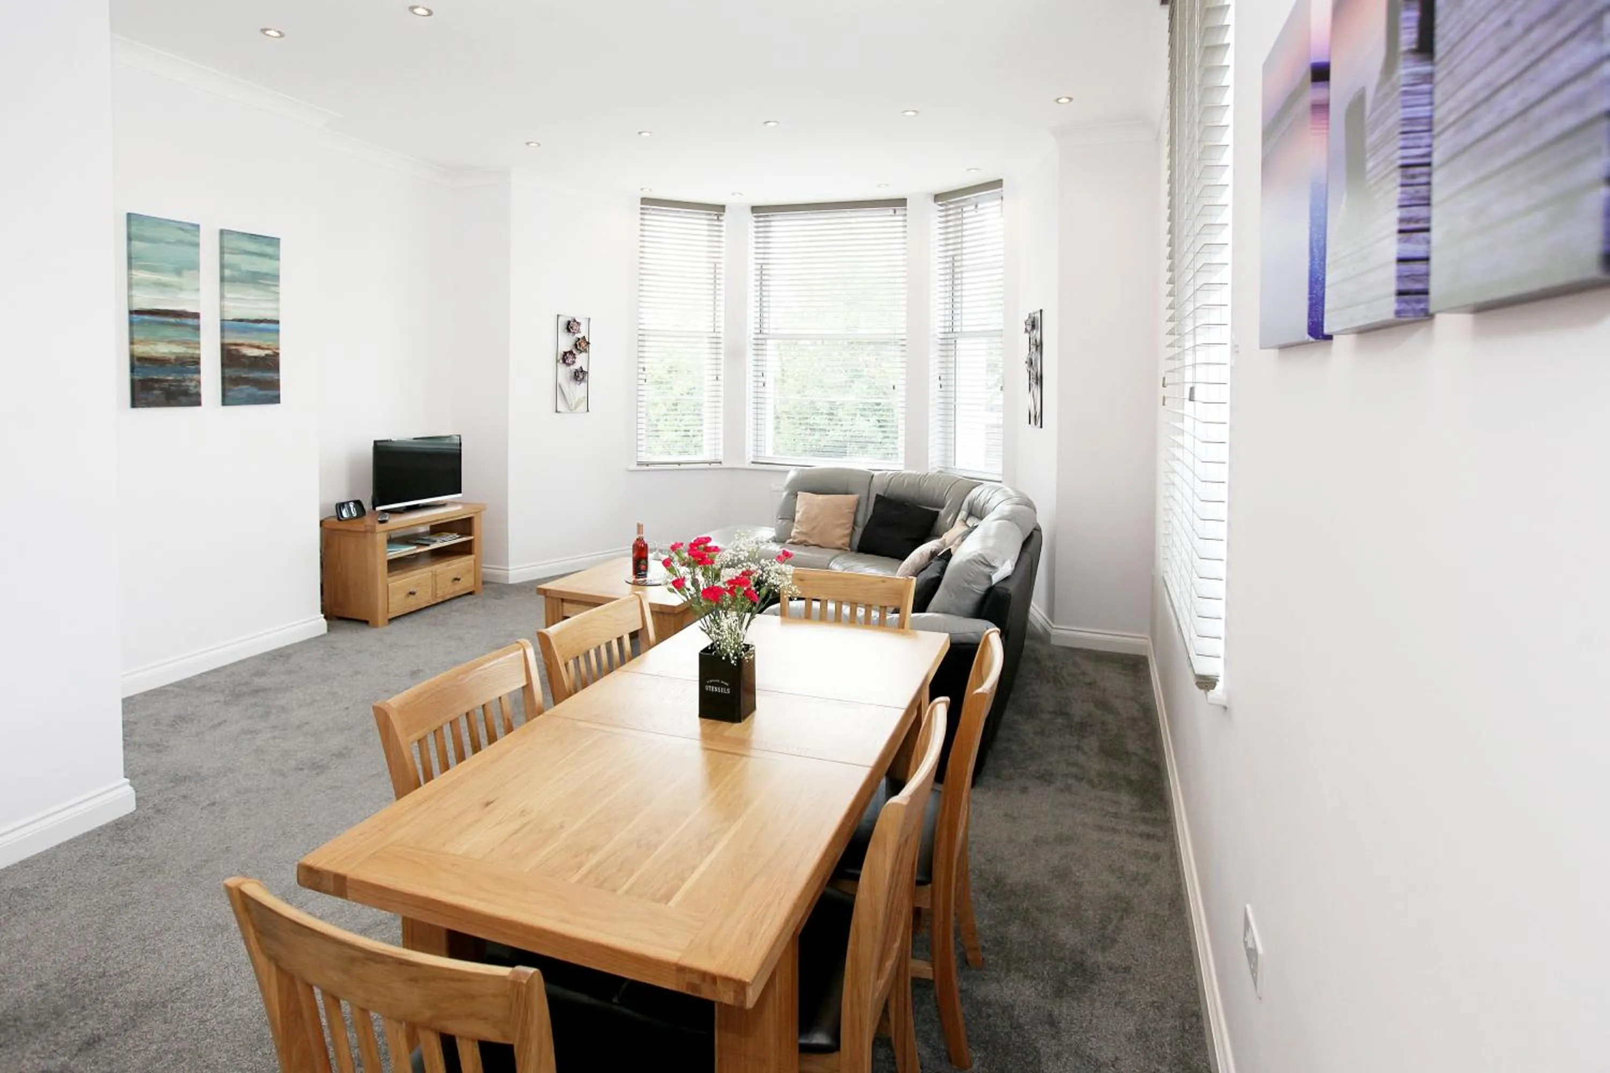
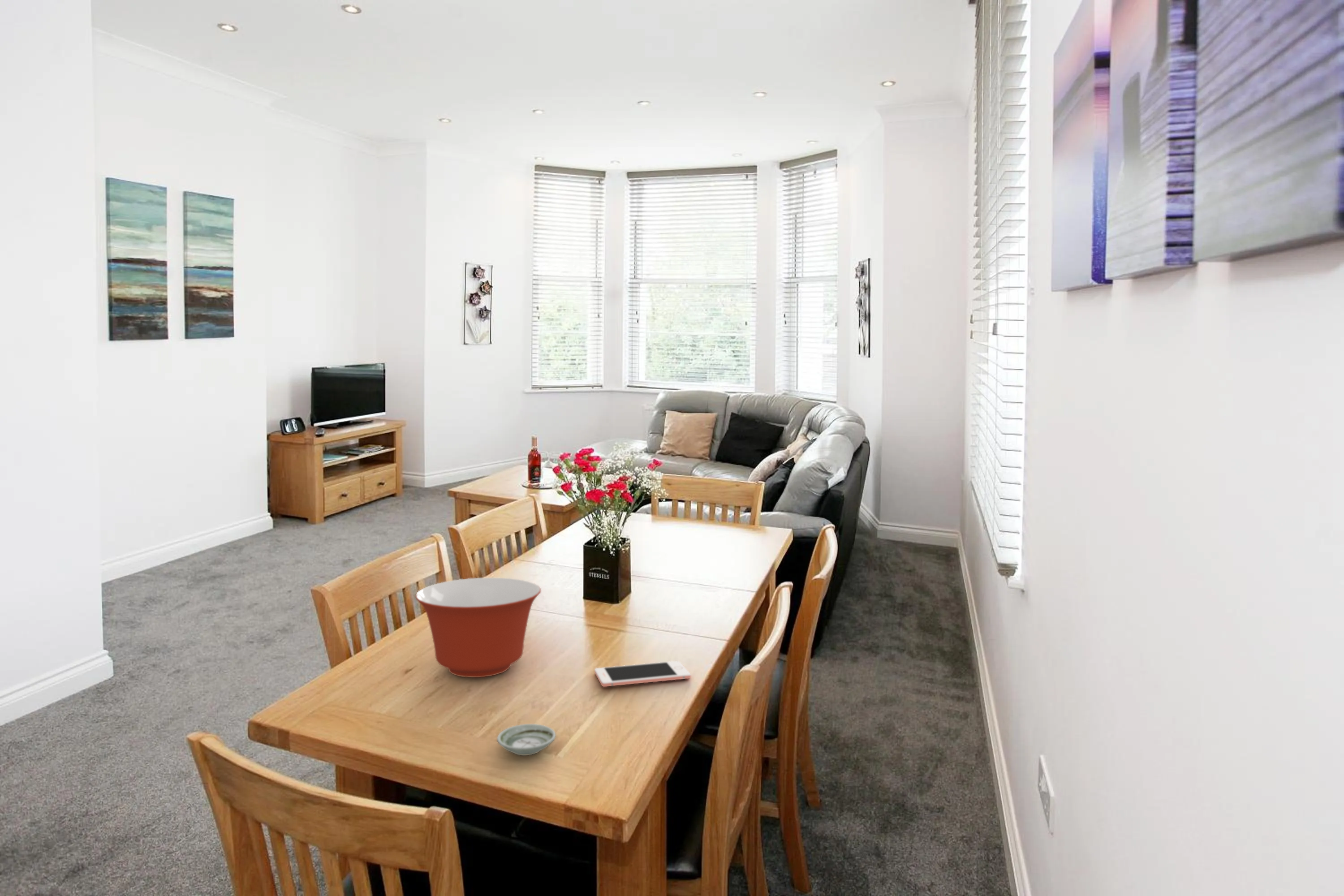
+ mixing bowl (479, 629)
+ cell phone (642, 673)
+ saucer (526, 742)
